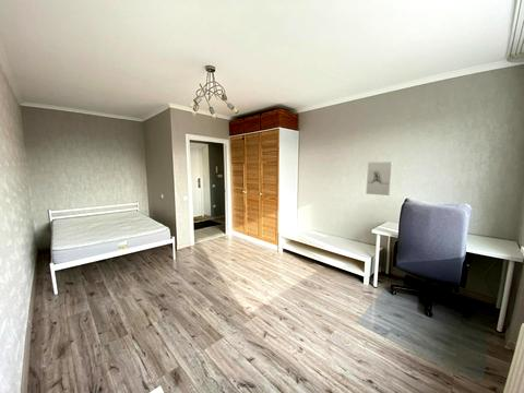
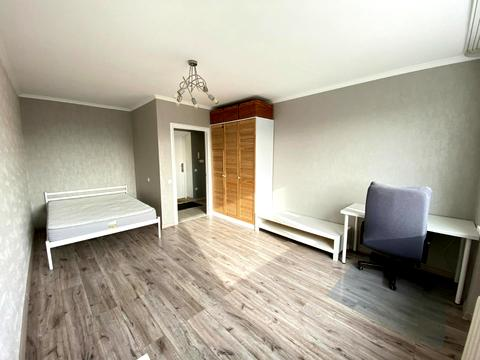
- wall sculpture (378, 178)
